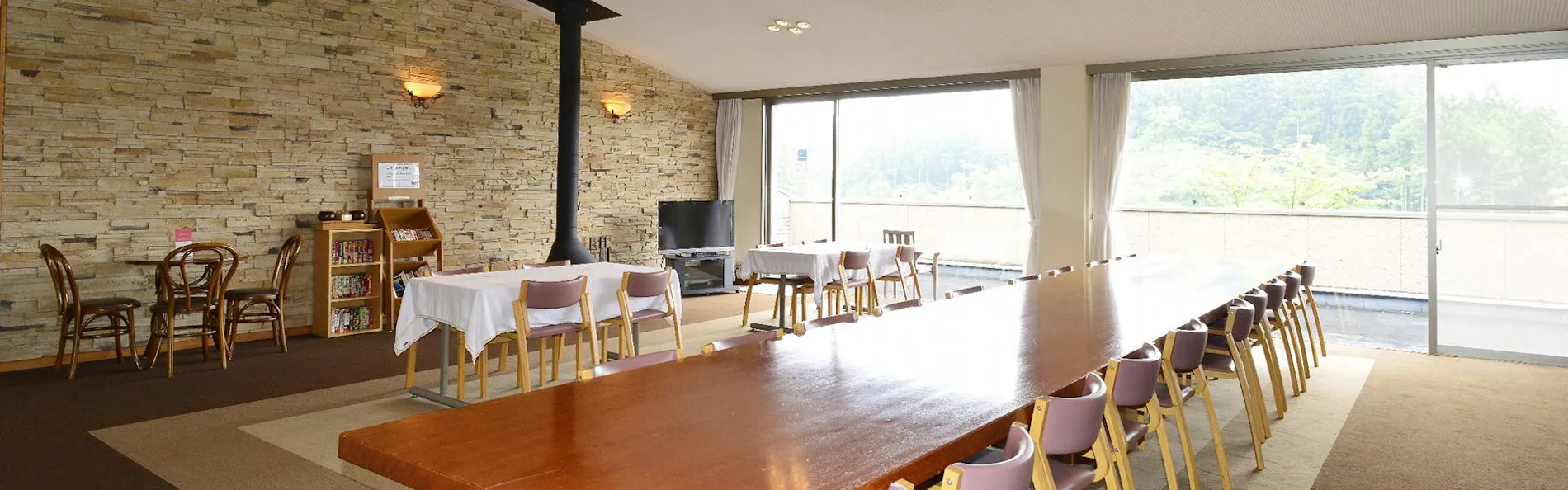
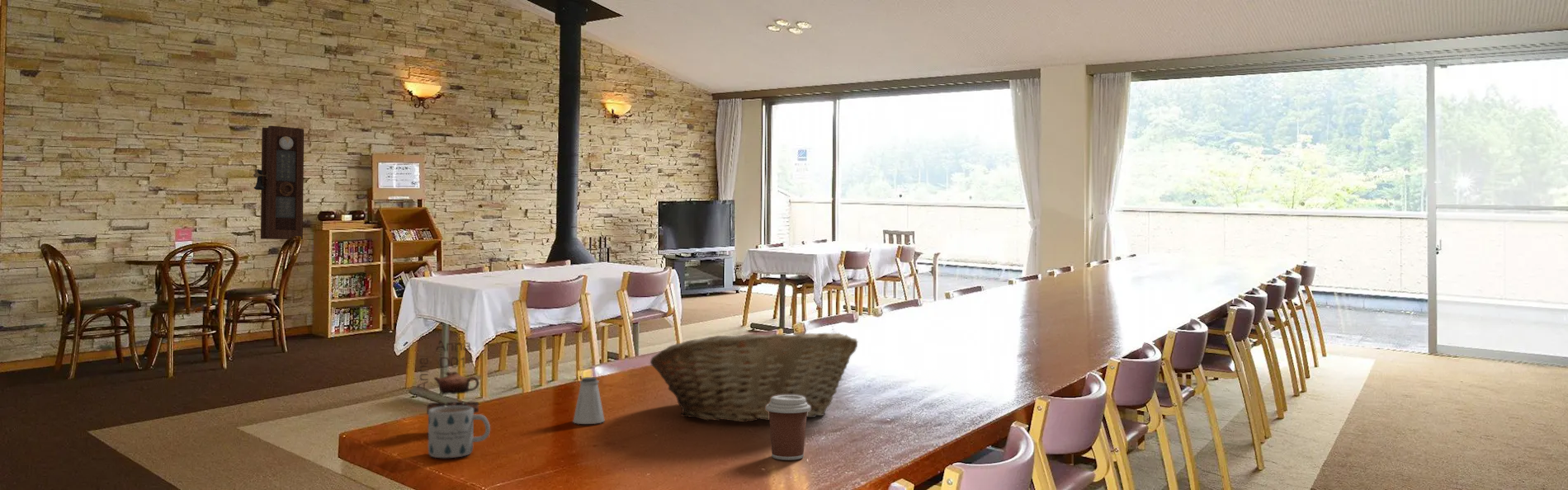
+ fruit basket (755, 370)
+ mug (459, 431)
+ saltshaker (588, 399)
+ coffee cup (787, 426)
+ pendulum clock (277, 183)
+ teapot (448, 385)
